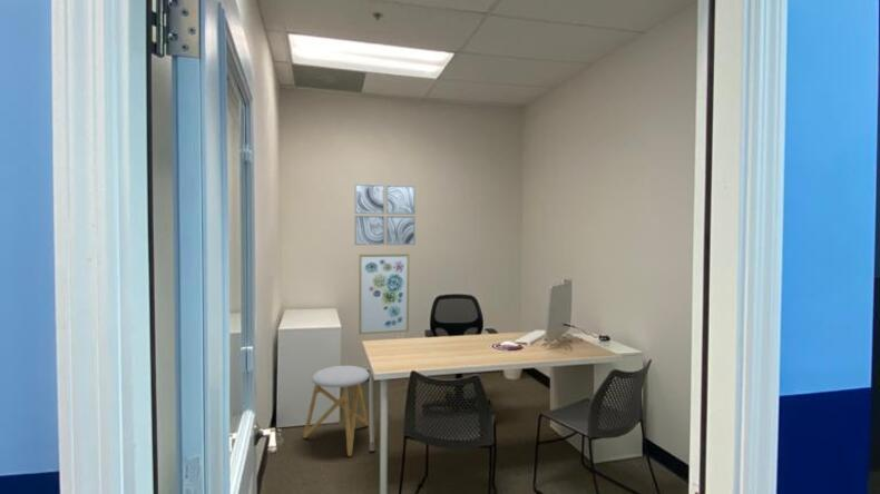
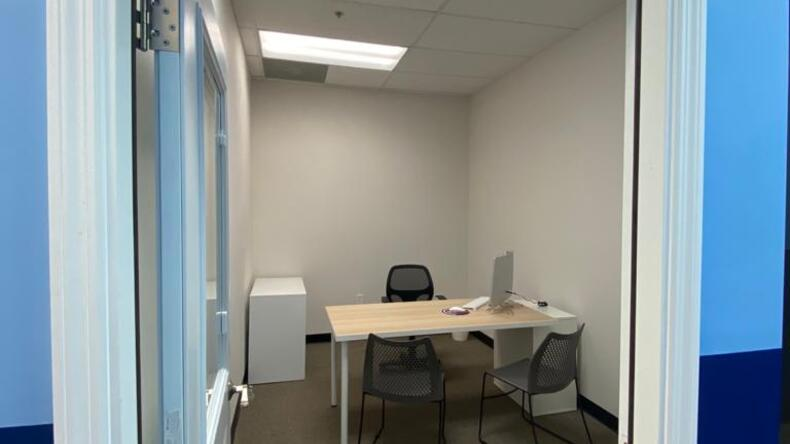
- stool (335, 405)
- wall art (387, 214)
- wall art (384, 293)
